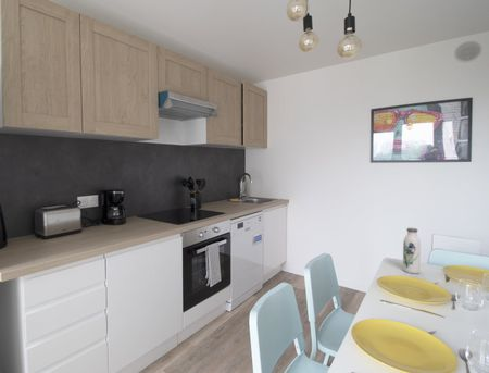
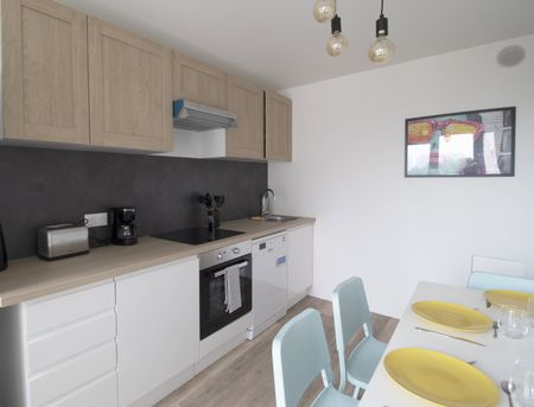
- water bottle (411, 249)
